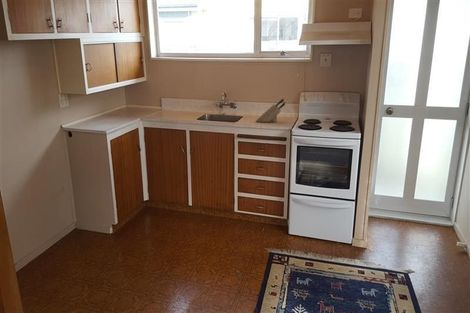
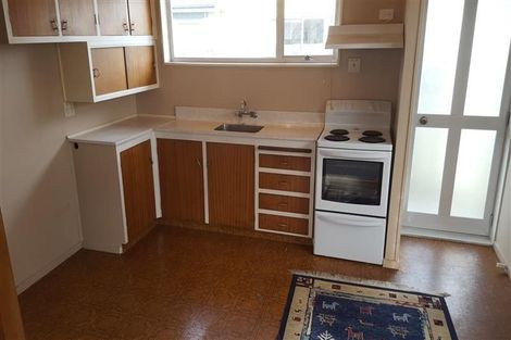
- knife block (270, 109)
